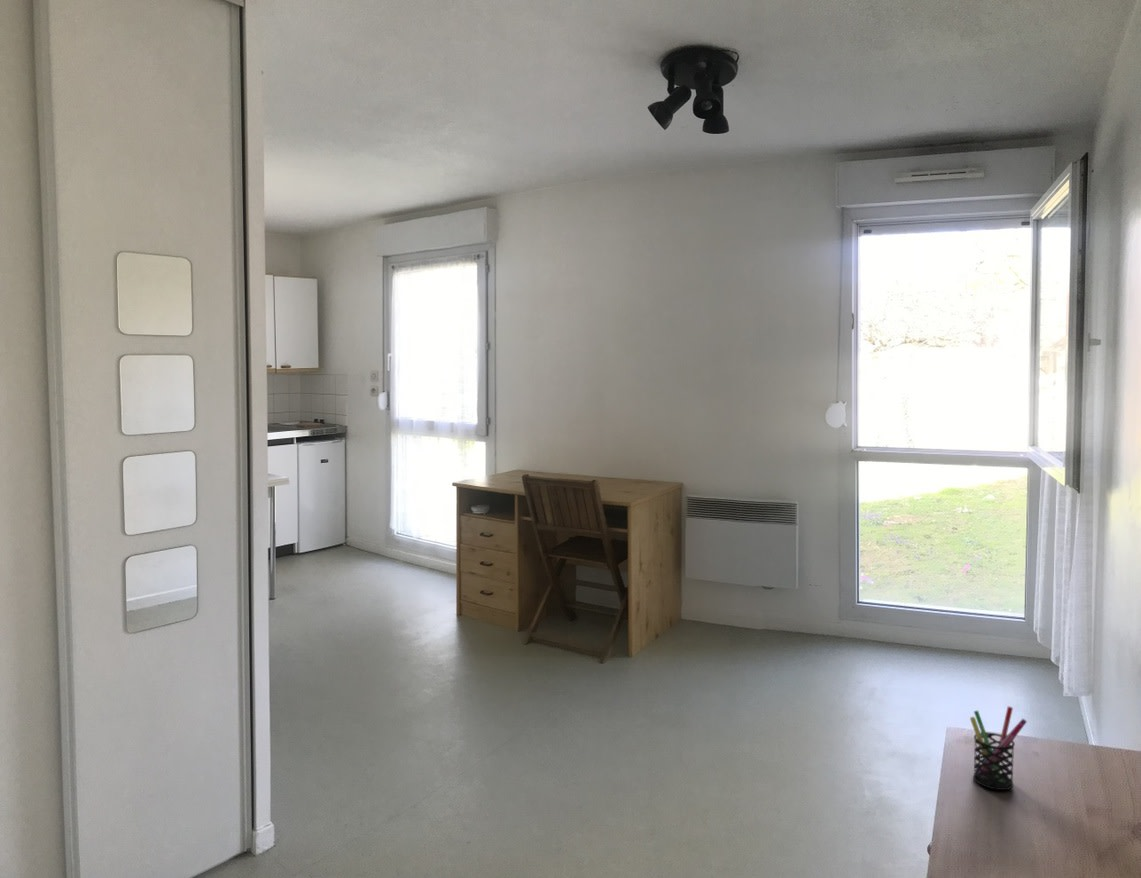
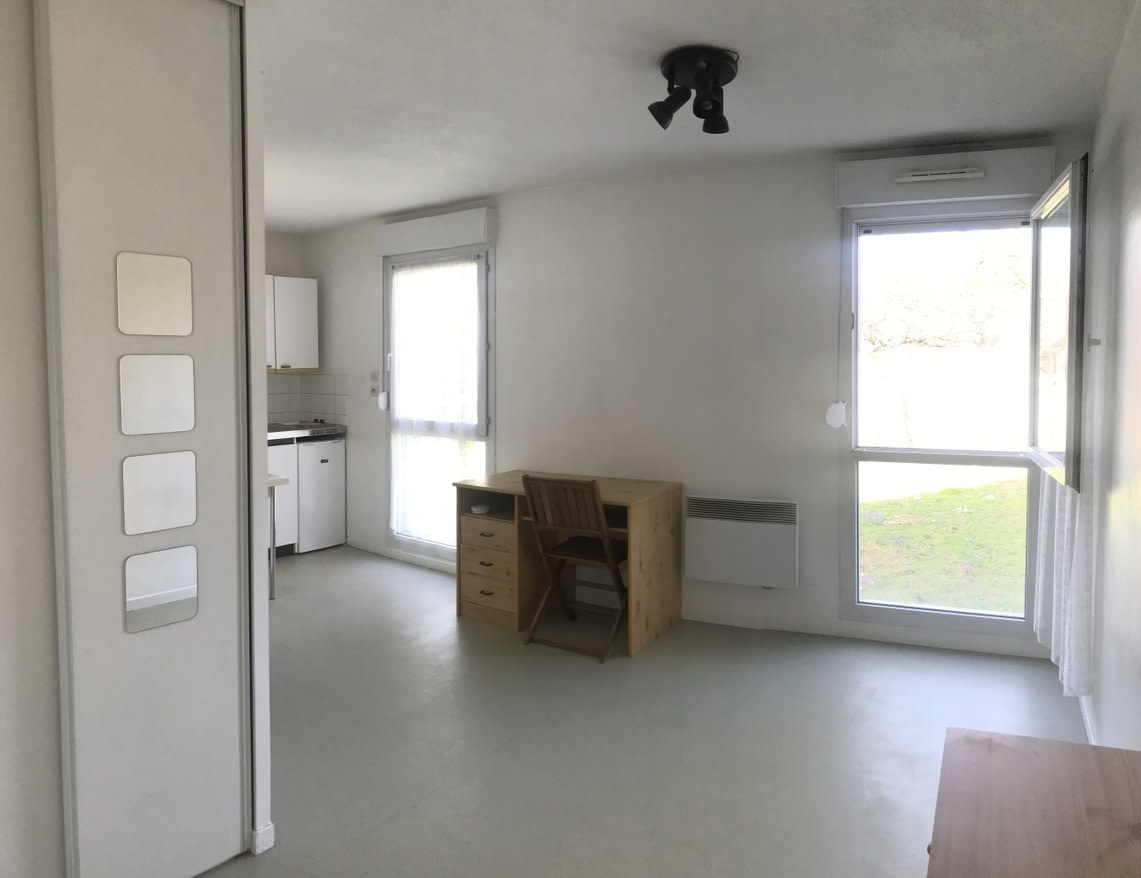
- pen holder (992, 743)
